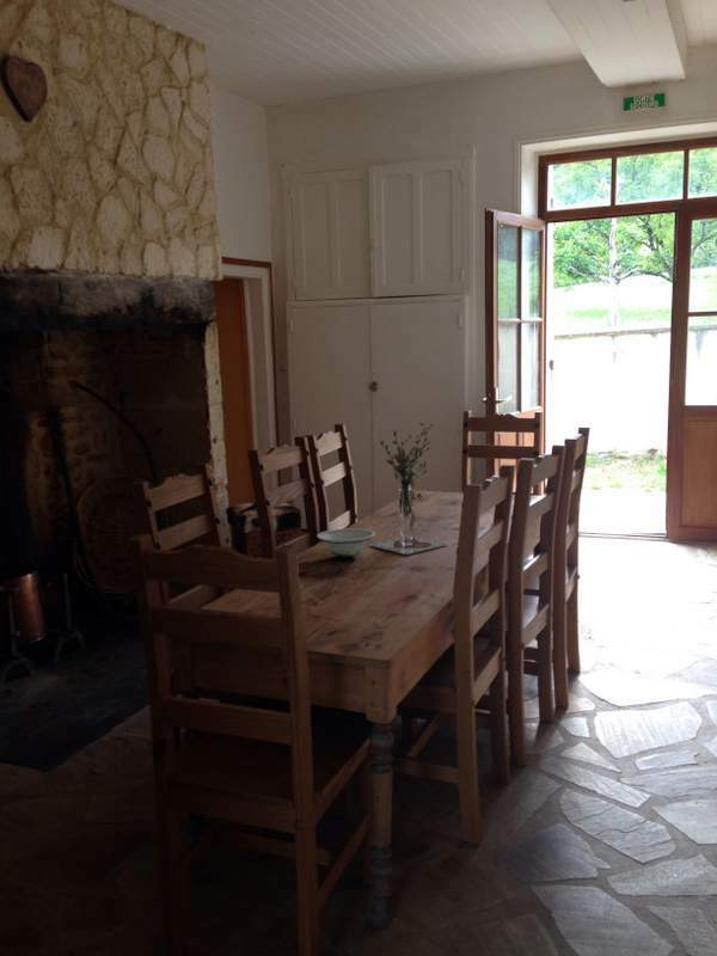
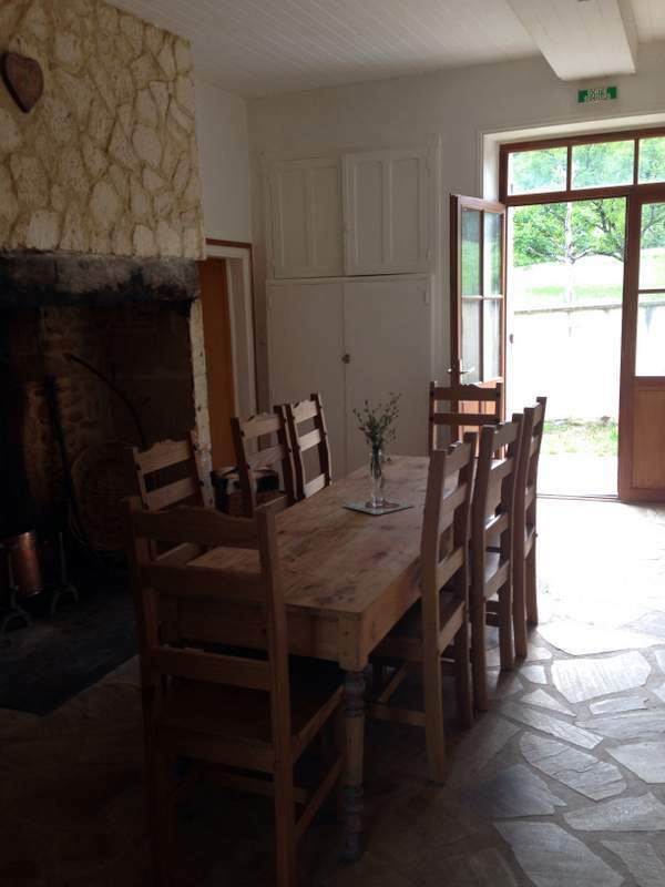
- bowl (347, 545)
